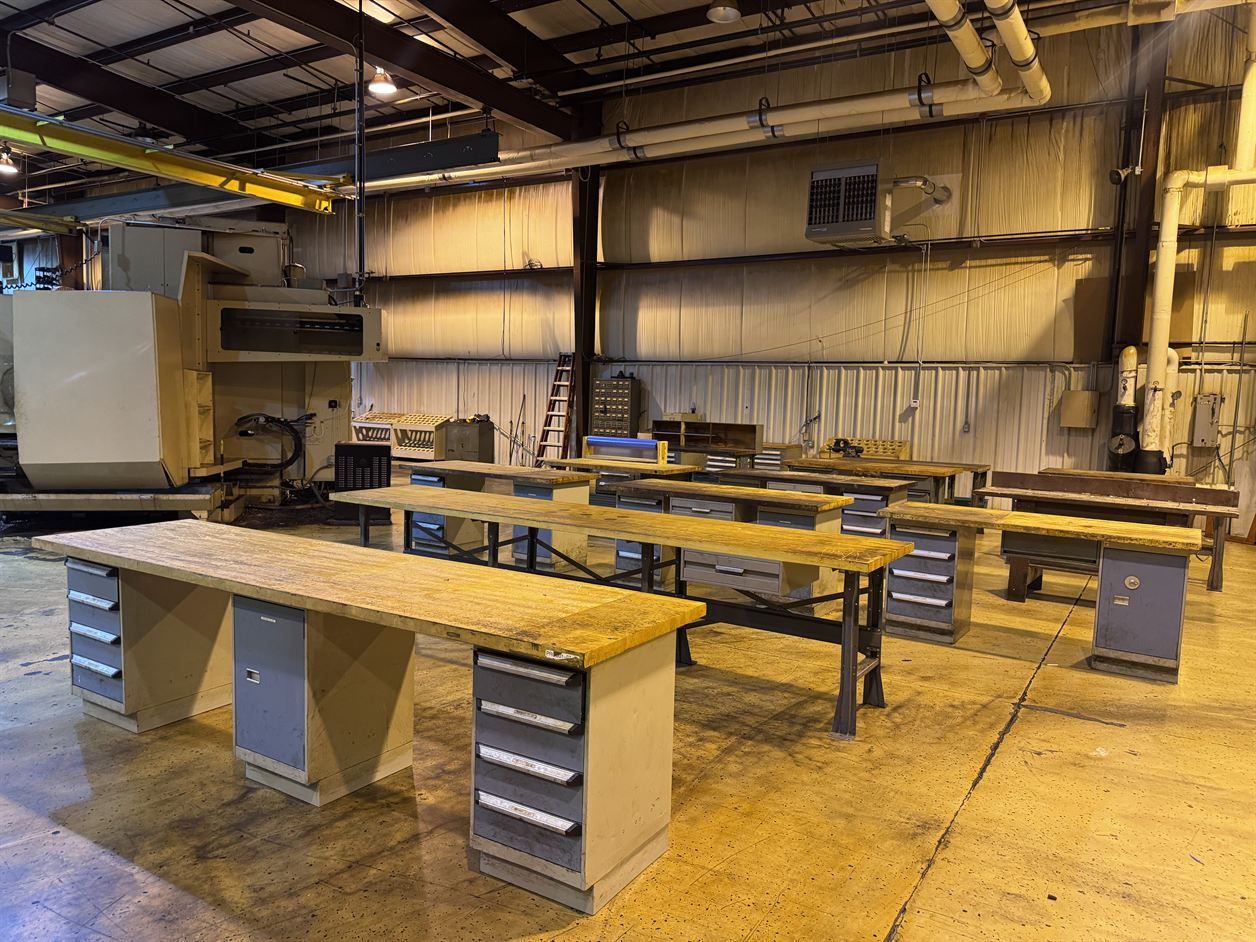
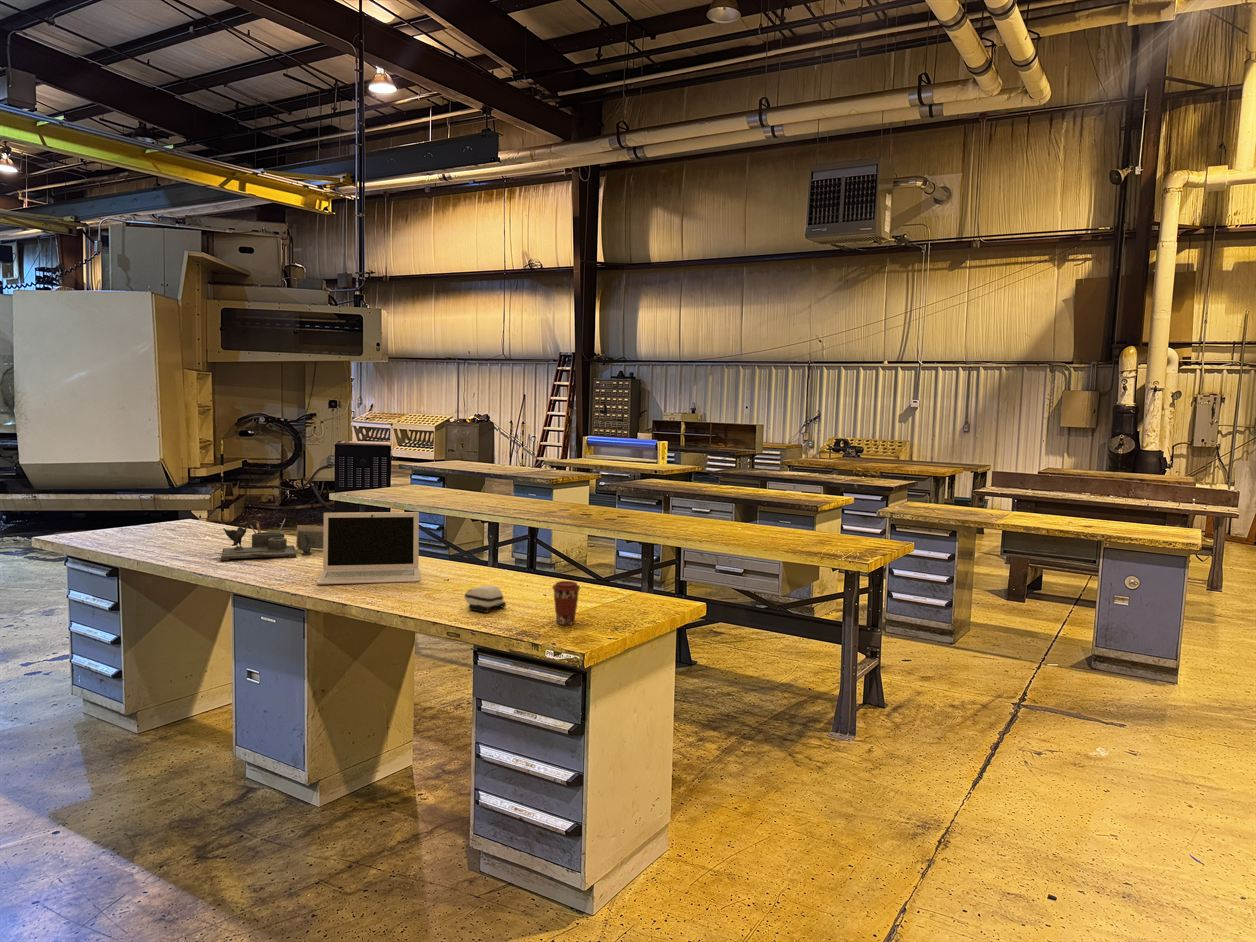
+ coffee cup (565, 603)
+ desk organizer (274, 537)
+ computer mouse (483, 597)
+ laptop (370, 546)
